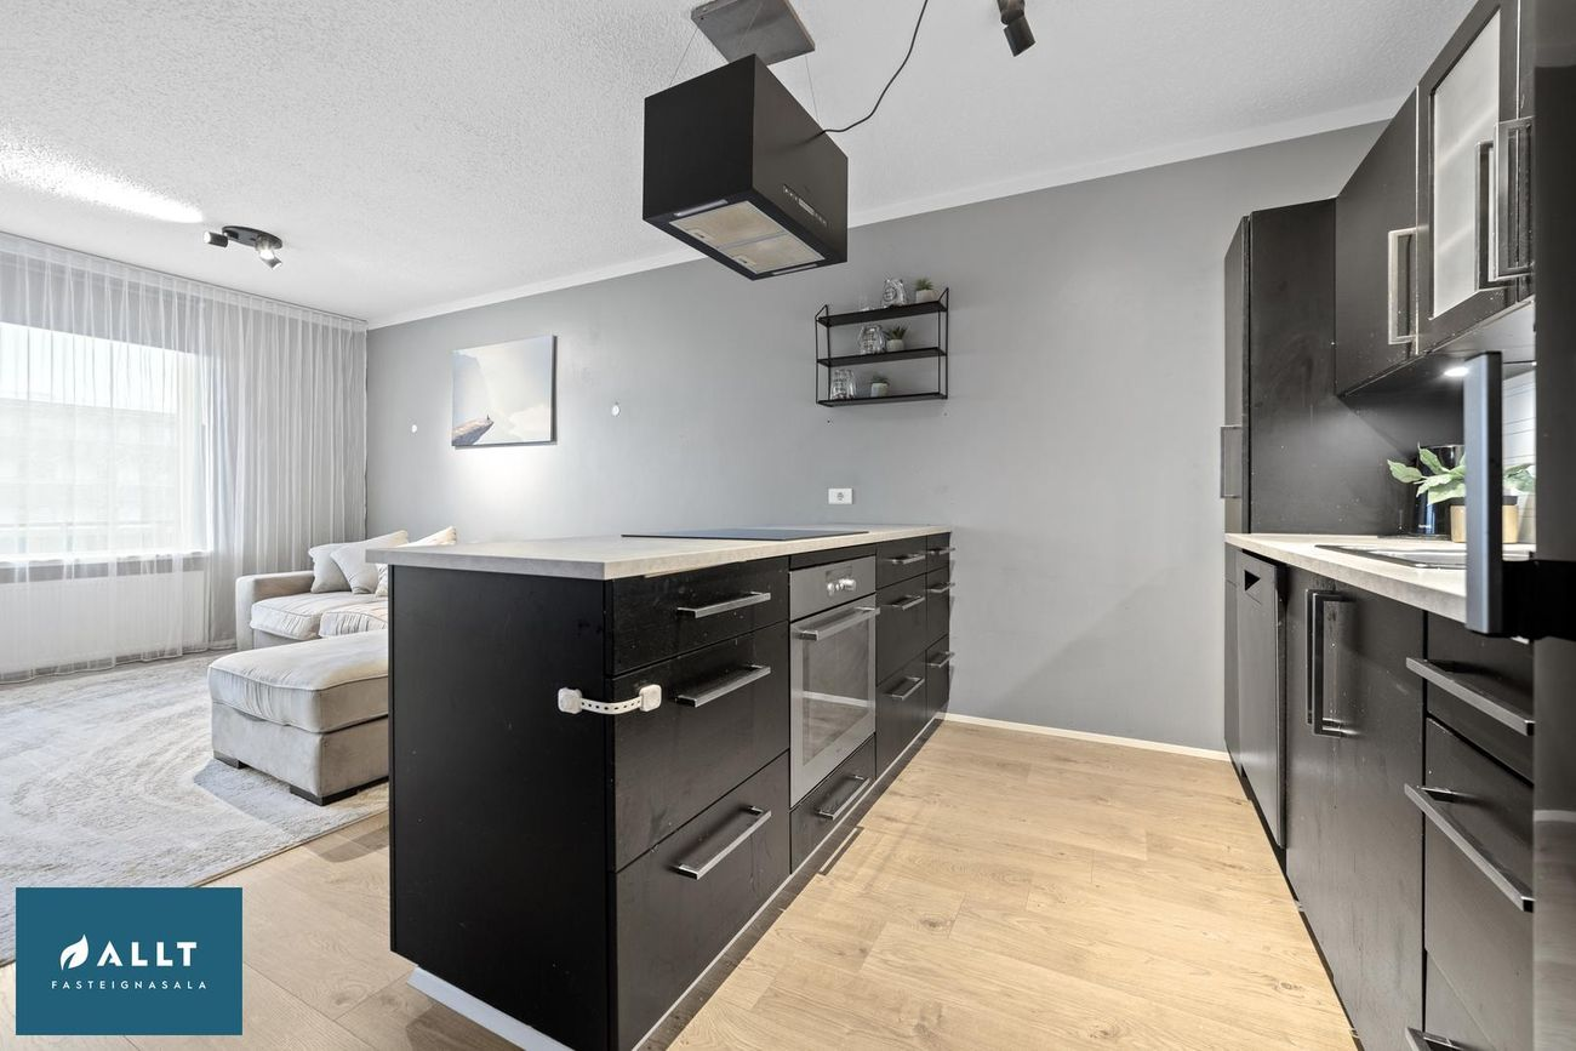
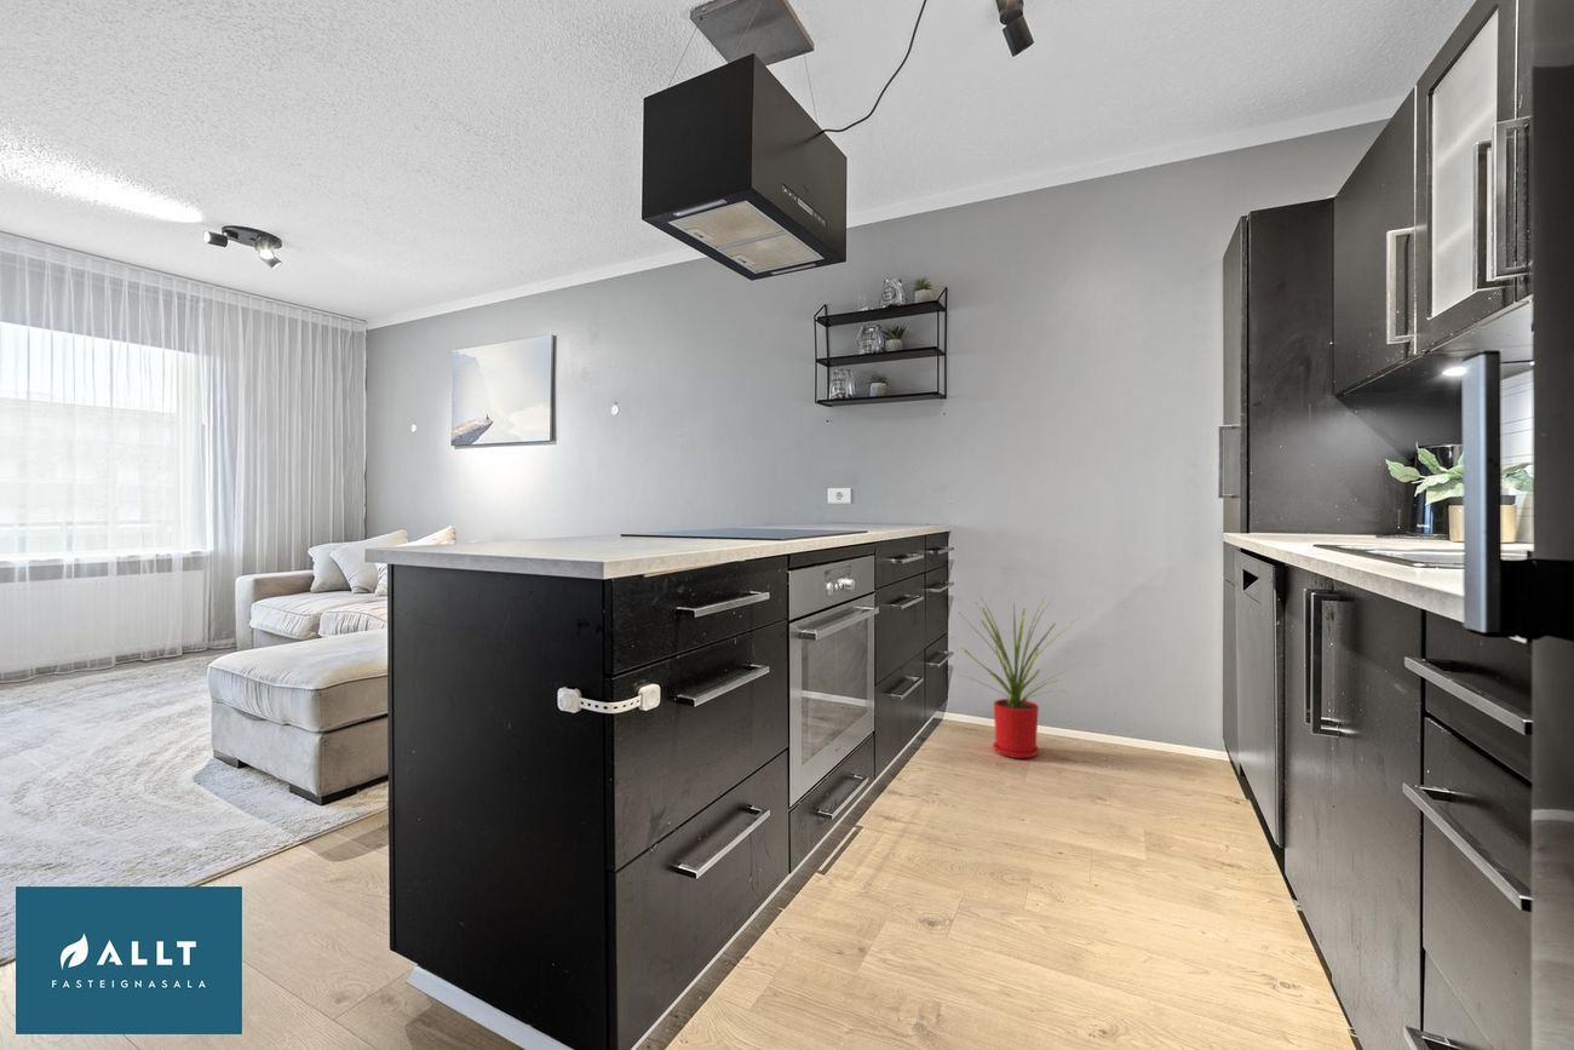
+ house plant (1016, 673)
